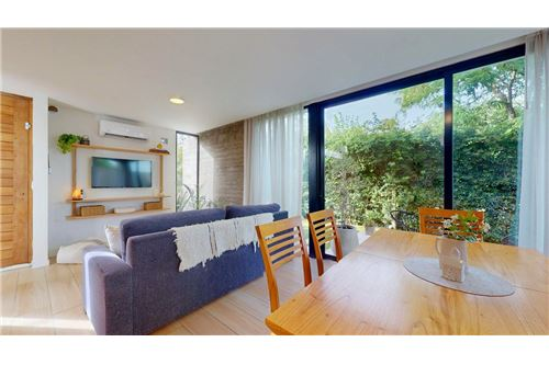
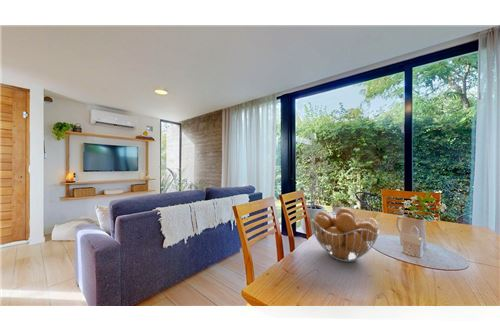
+ fruit basket (342, 232)
